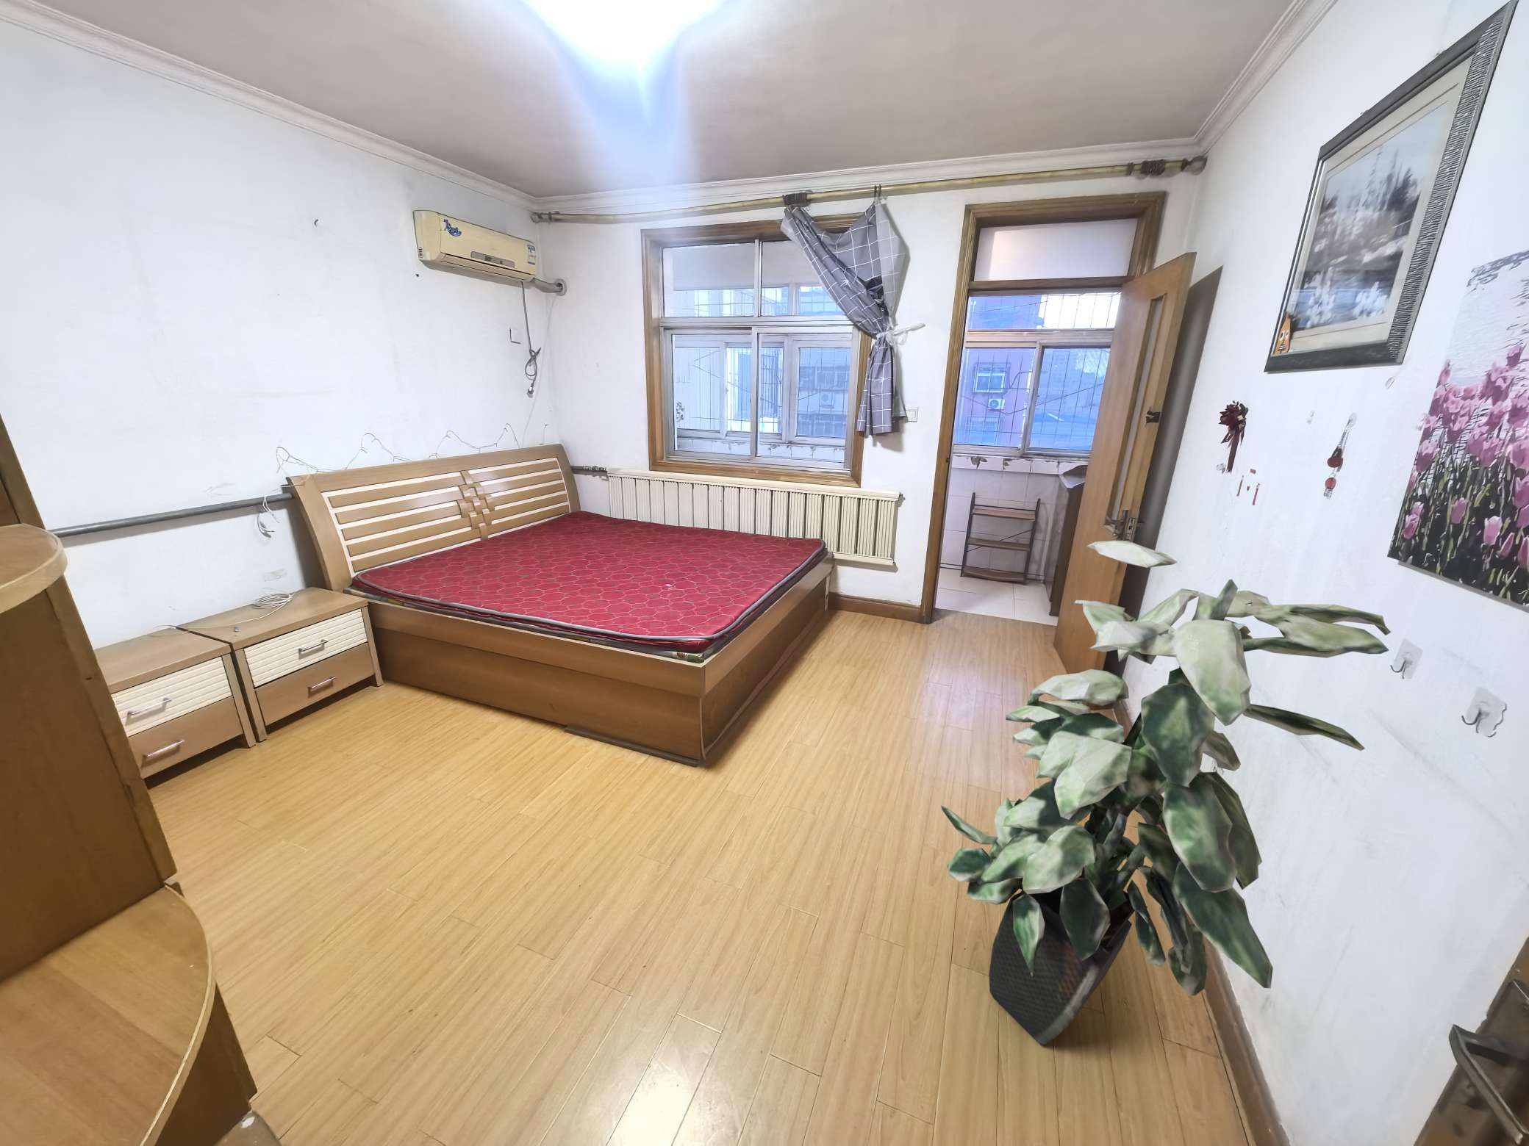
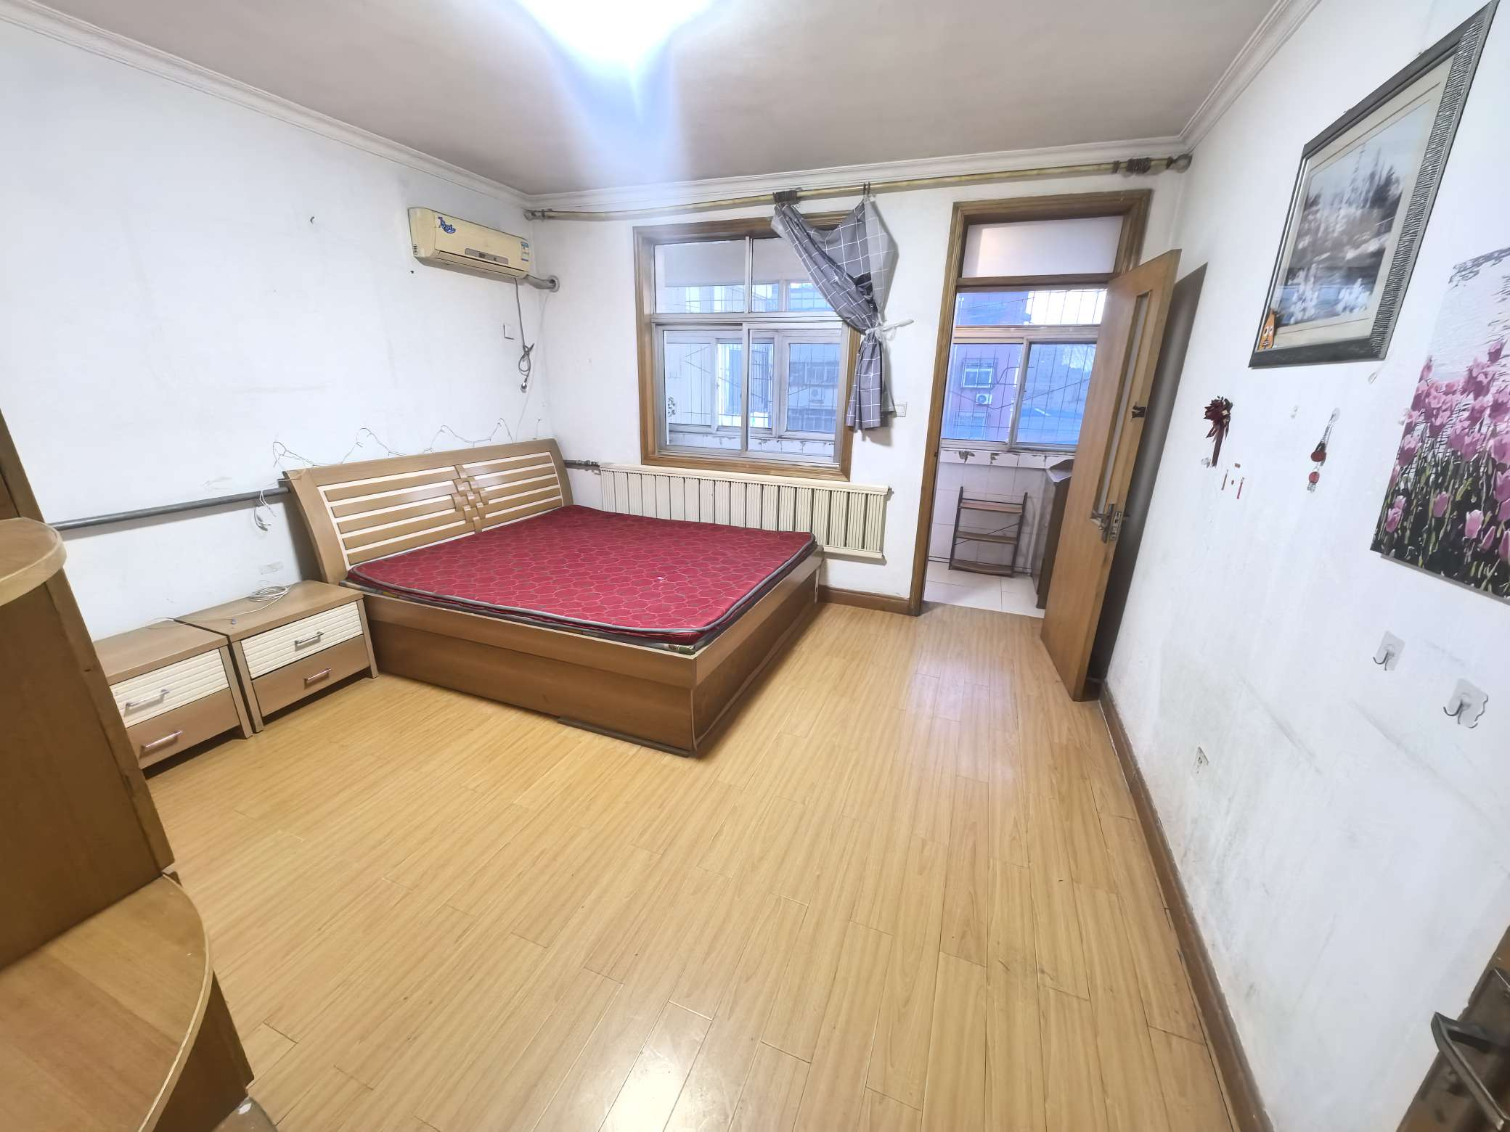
- indoor plant (1108, 815)
